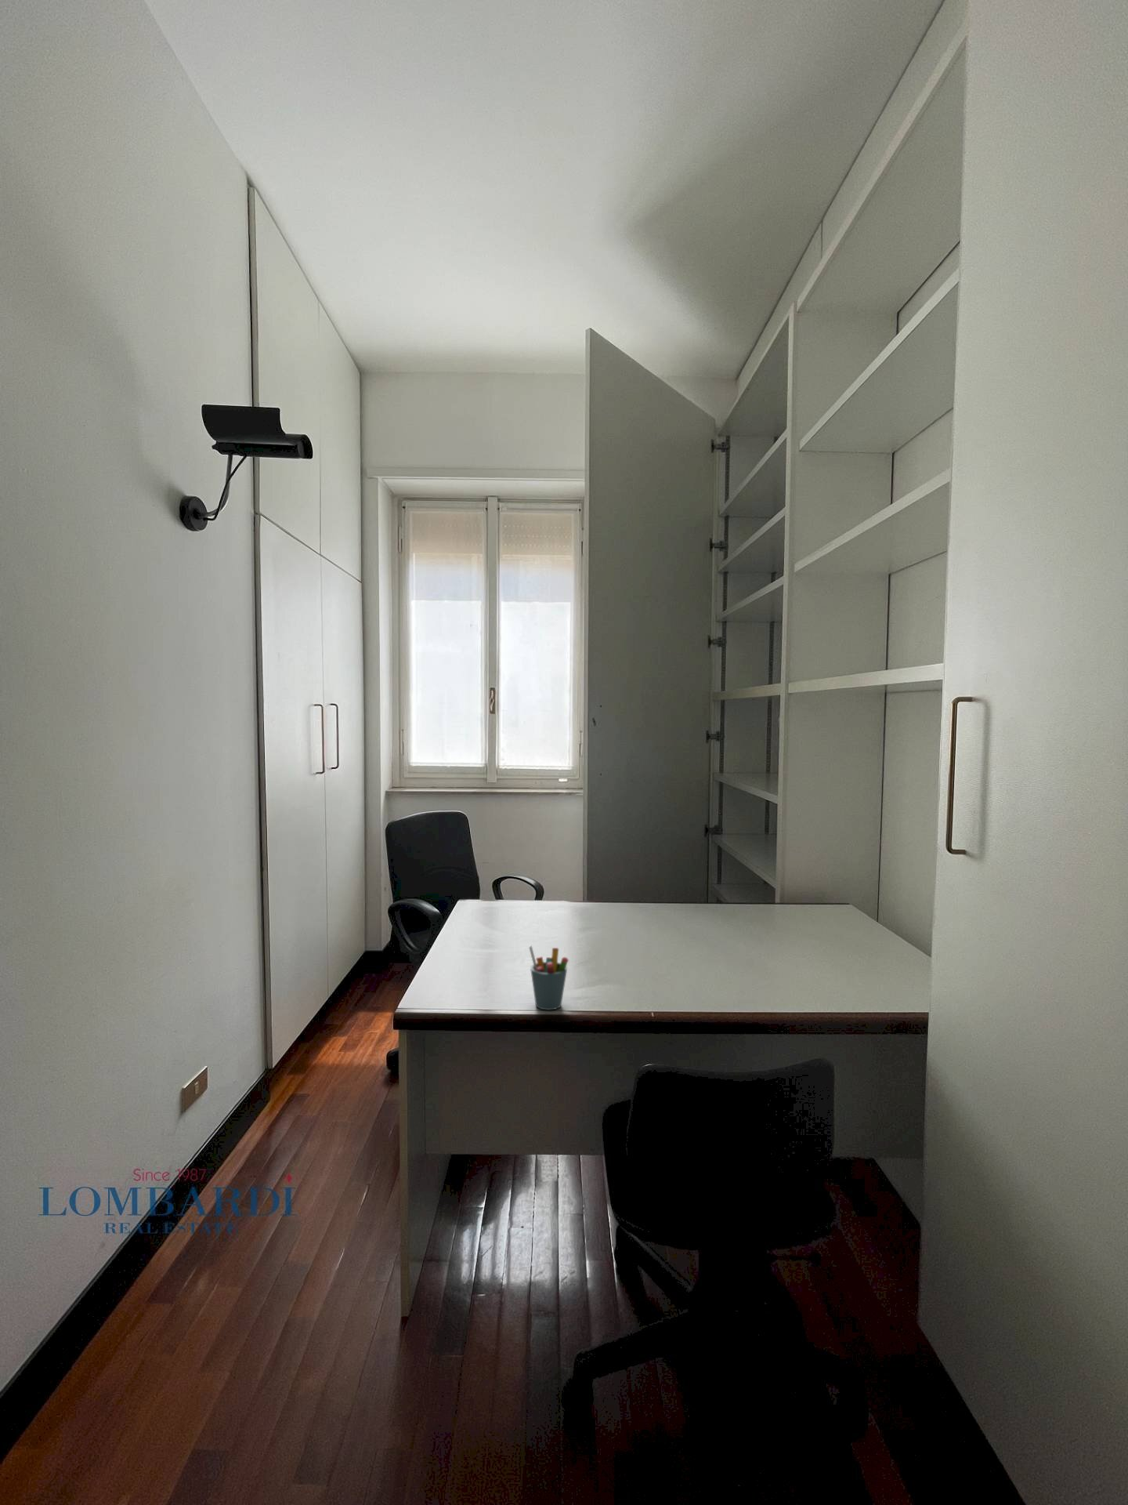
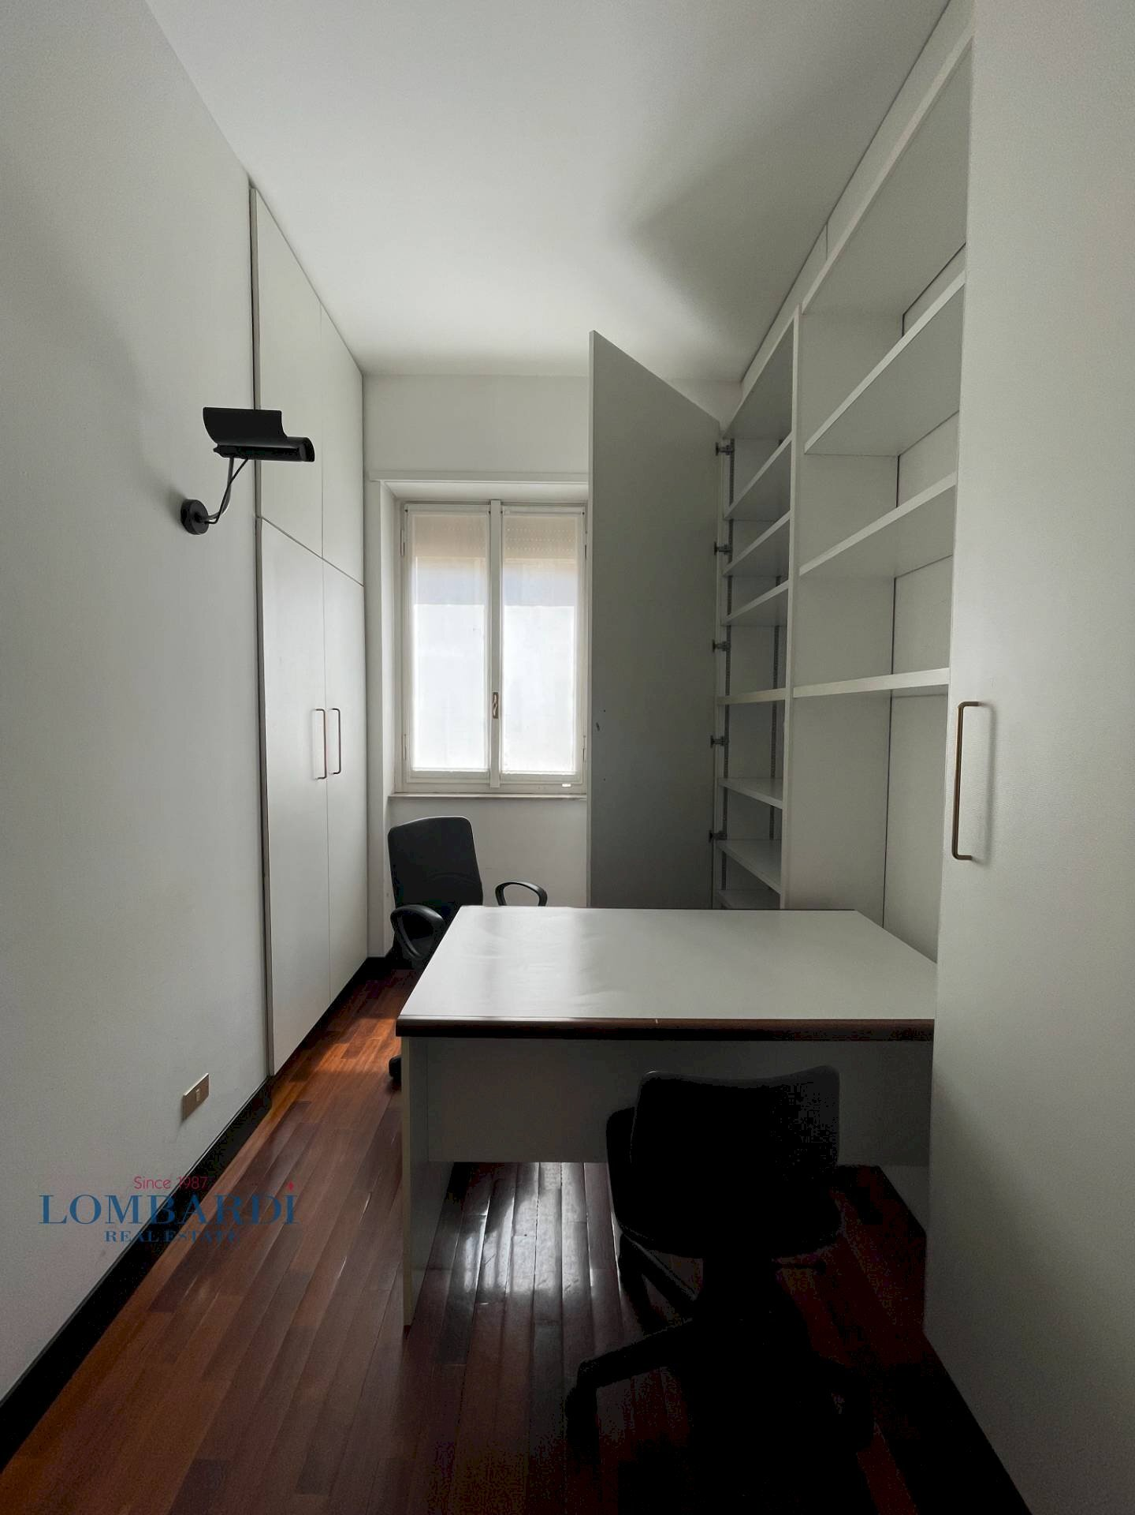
- pen holder (549, 976)
